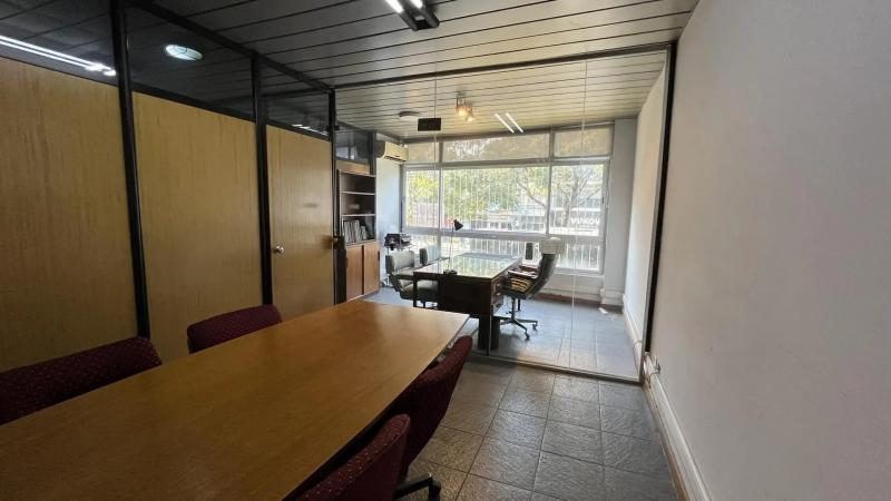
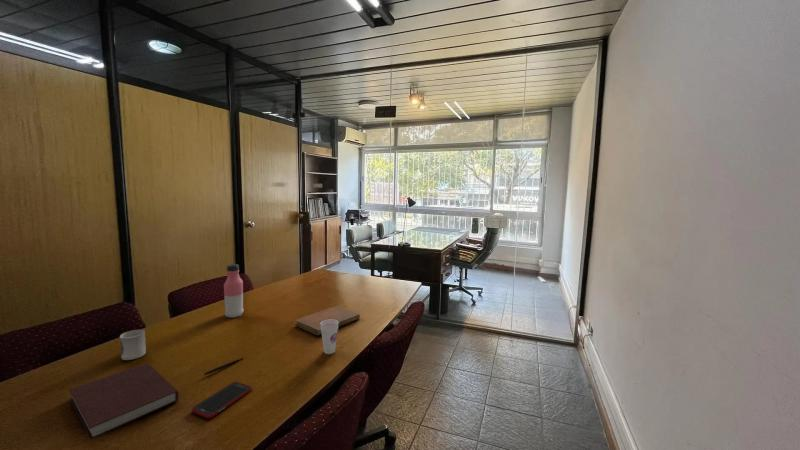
+ notebook (124, 394)
+ cup (329, 337)
+ notebook (328, 318)
+ cell phone (223, 398)
+ water bottle (233, 290)
+ pen (225, 365)
+ cup (133, 342)
